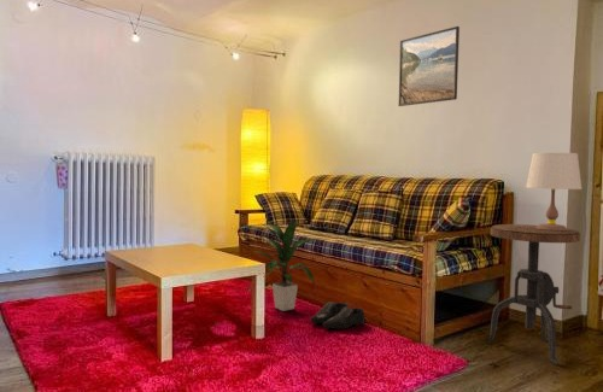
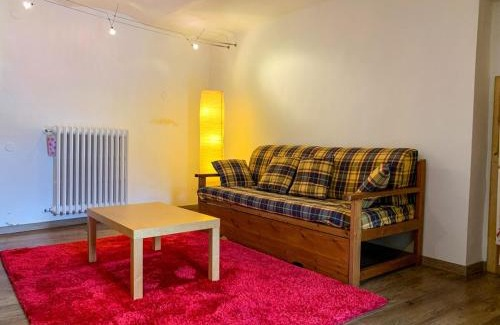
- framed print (427, 68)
- indoor plant (281, 263)
- side table (529, 288)
- shoe (335, 314)
- table lamp (552, 191)
